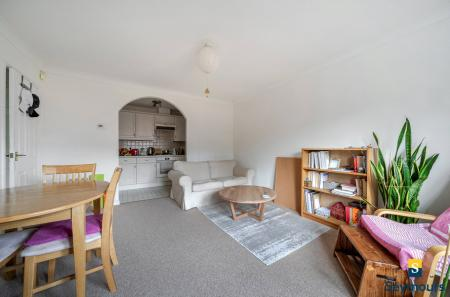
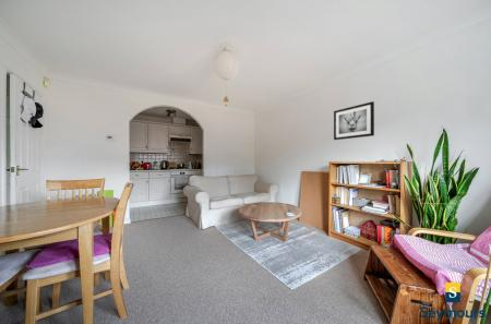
+ wall art (351, 122)
